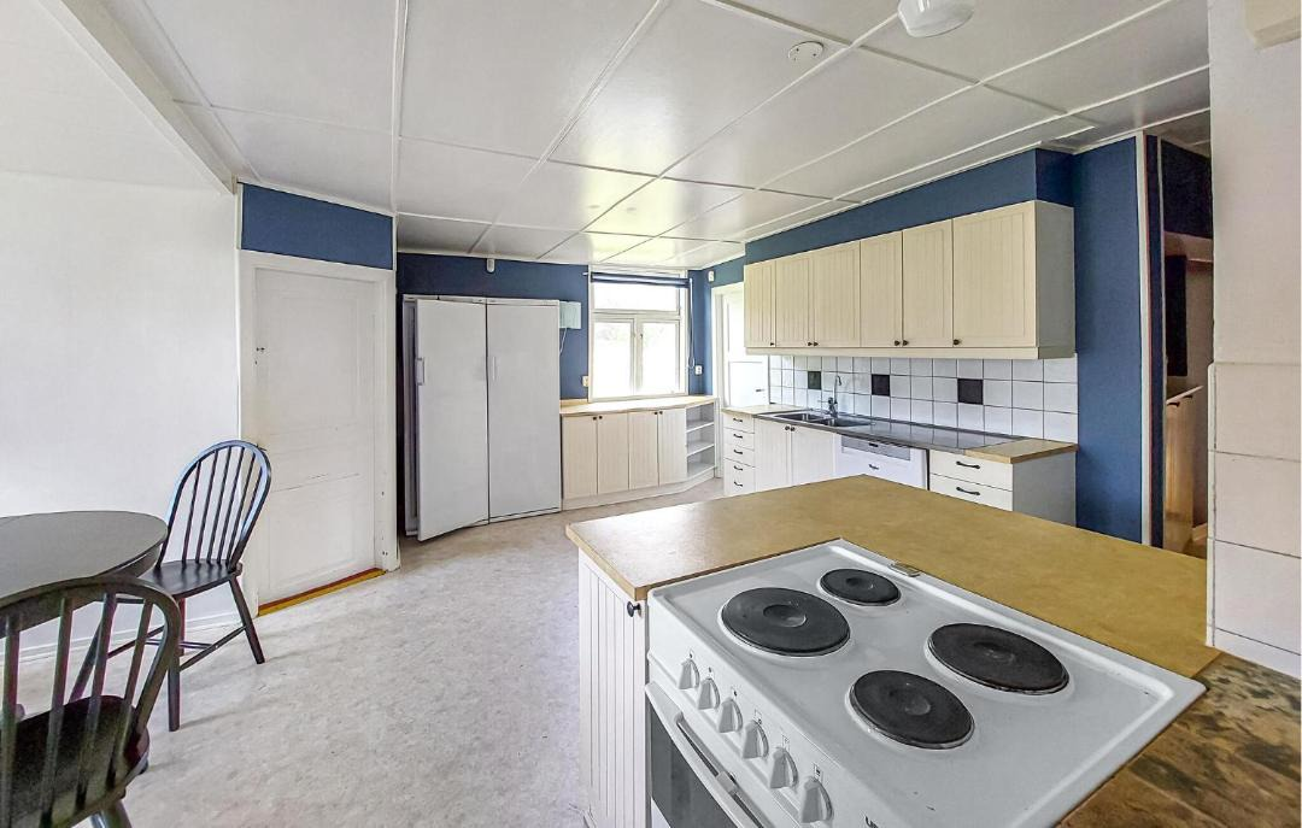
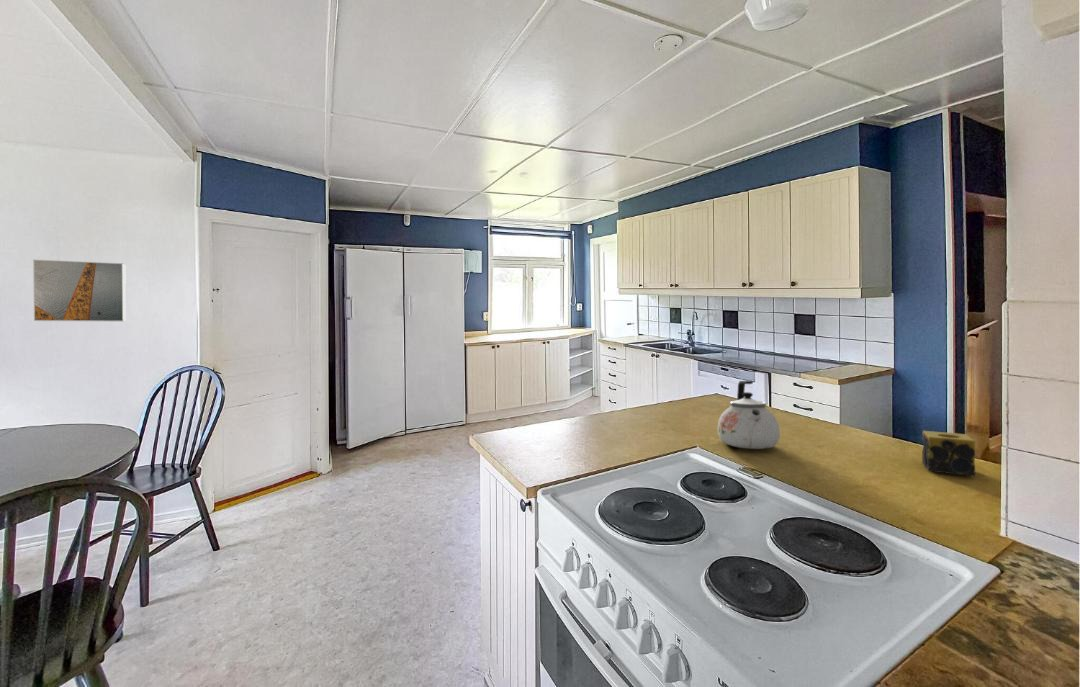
+ kettle (748, 412)
+ candle (947, 452)
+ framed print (81, 291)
